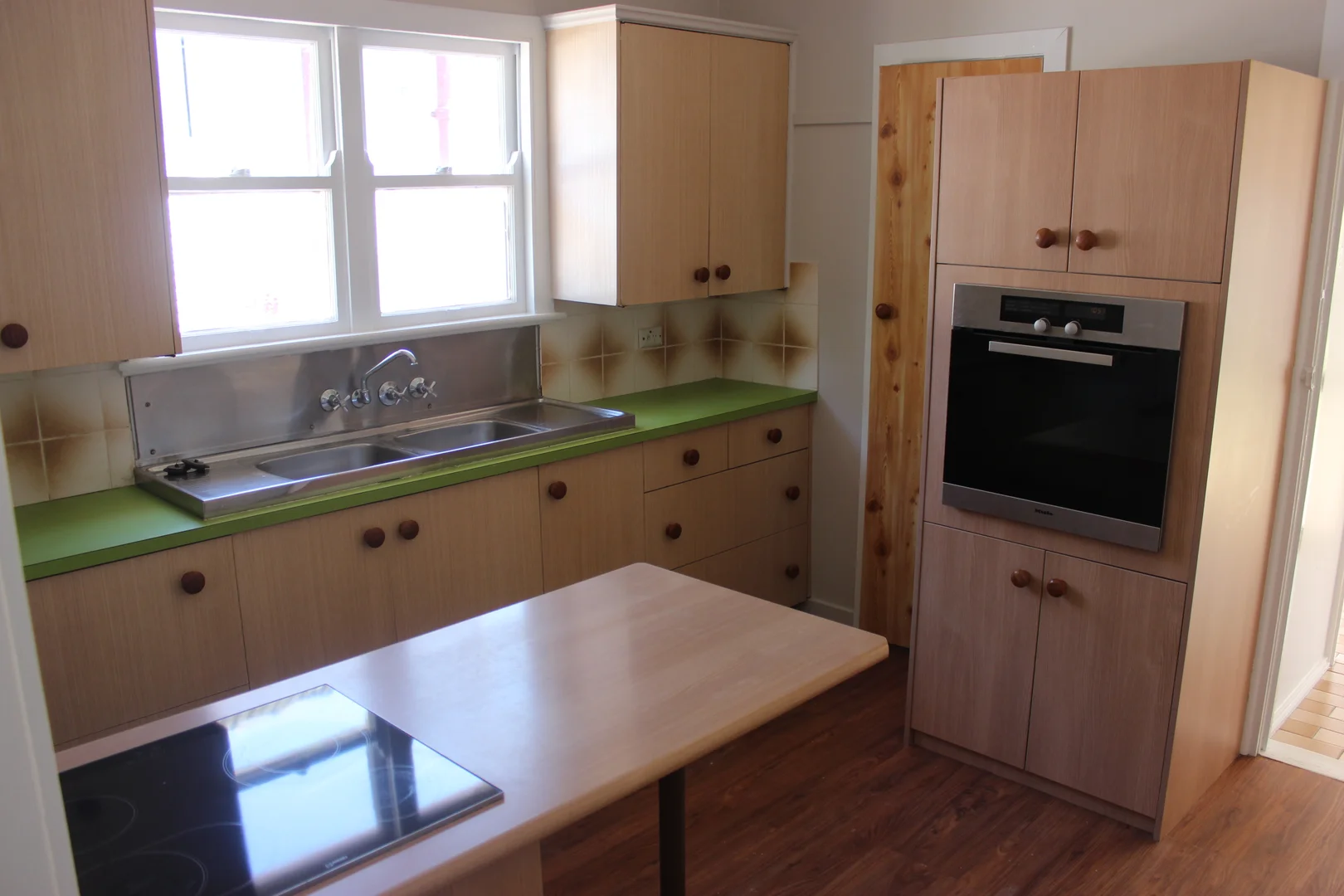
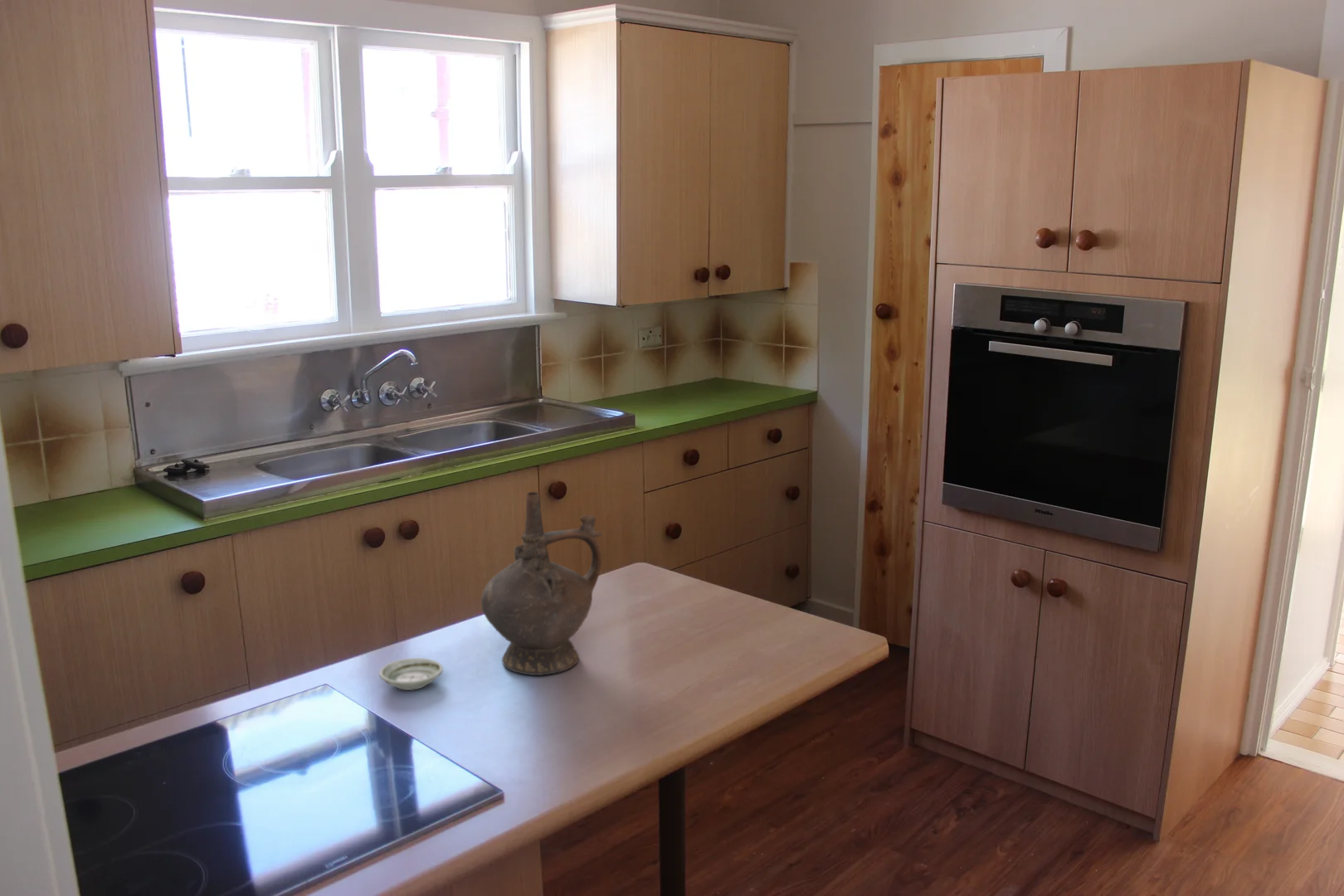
+ saucer (411, 676)
+ ceremonial vessel (543, 577)
